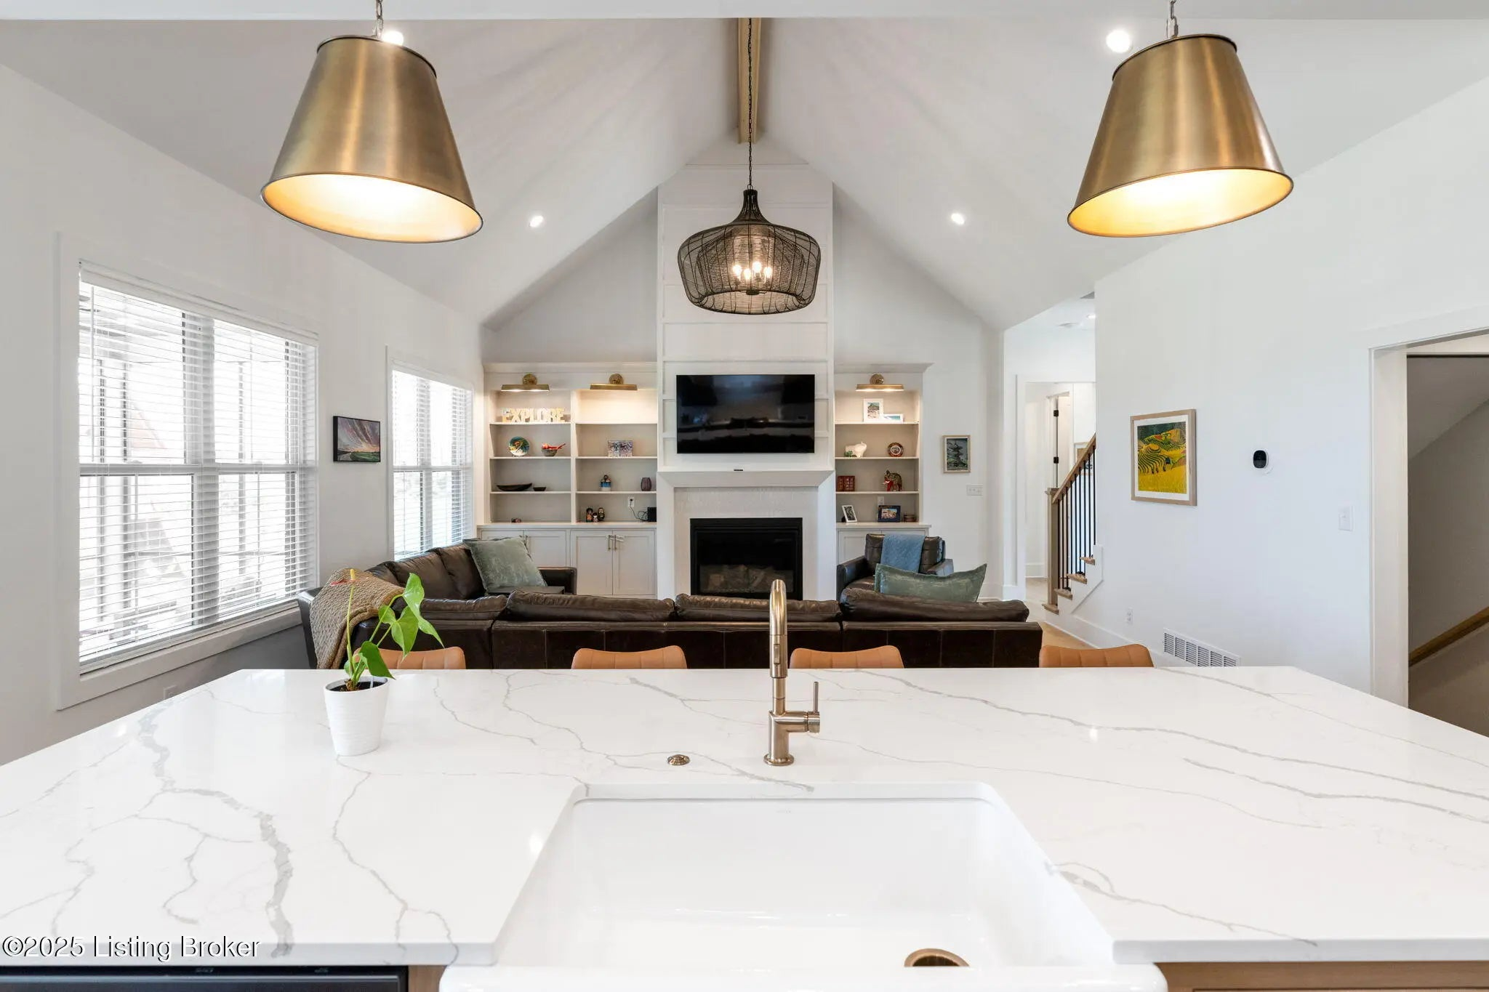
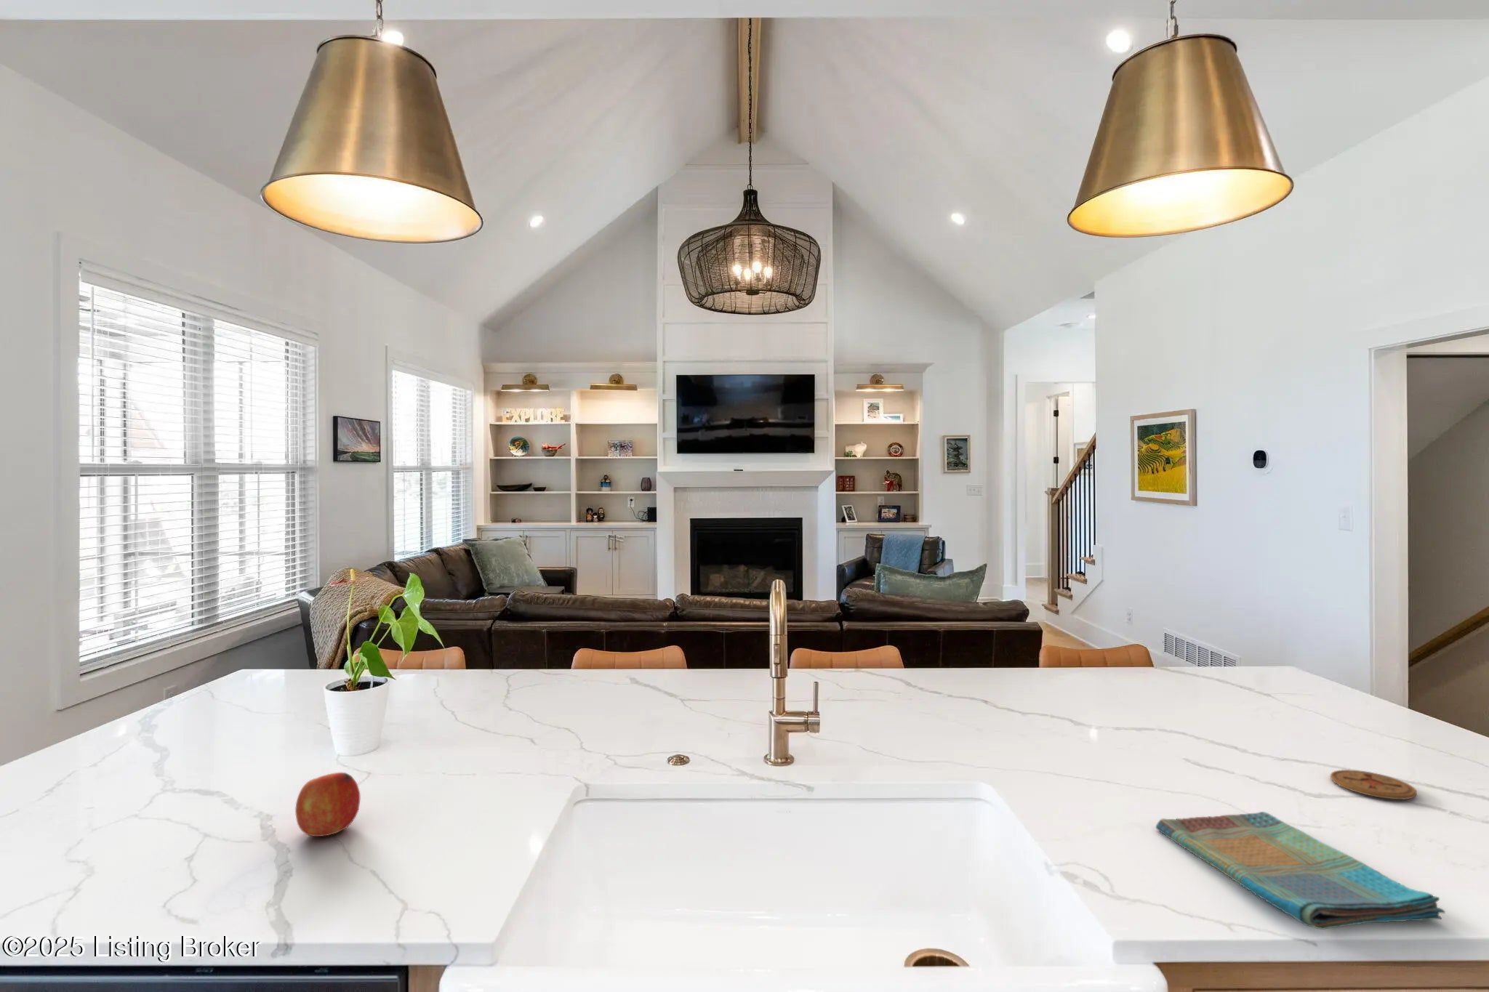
+ dish towel (1282, 860)
+ fruit (328, 802)
+ coaster (1372, 784)
